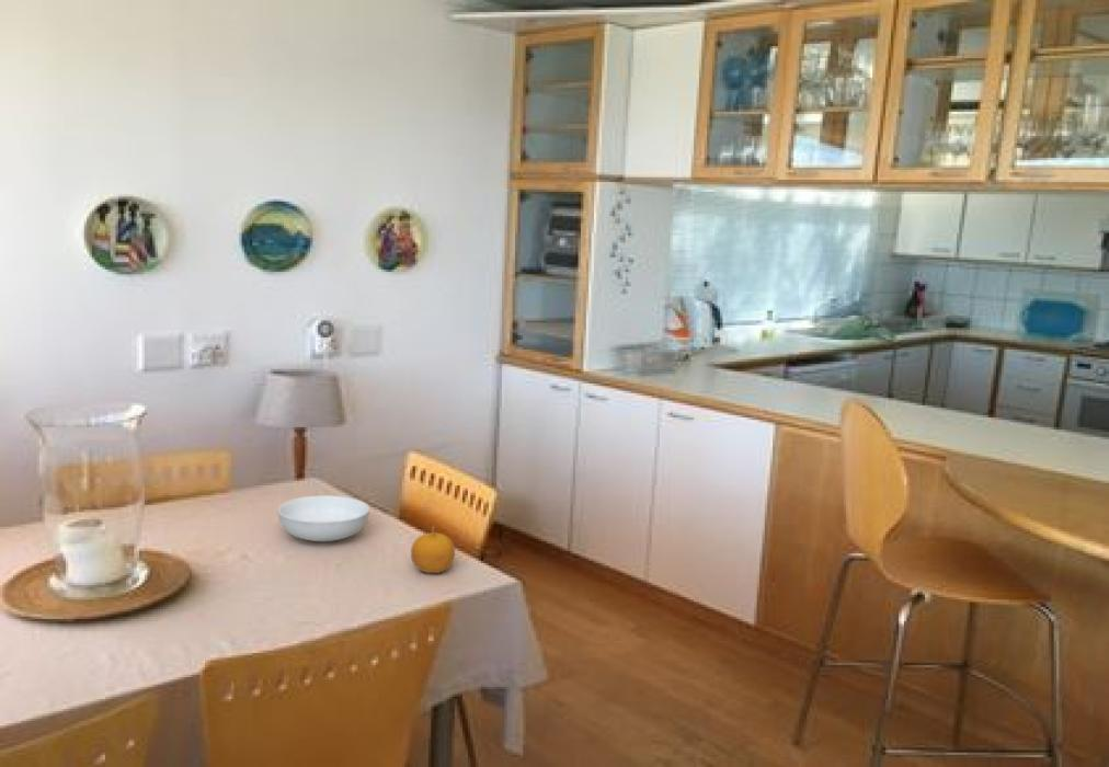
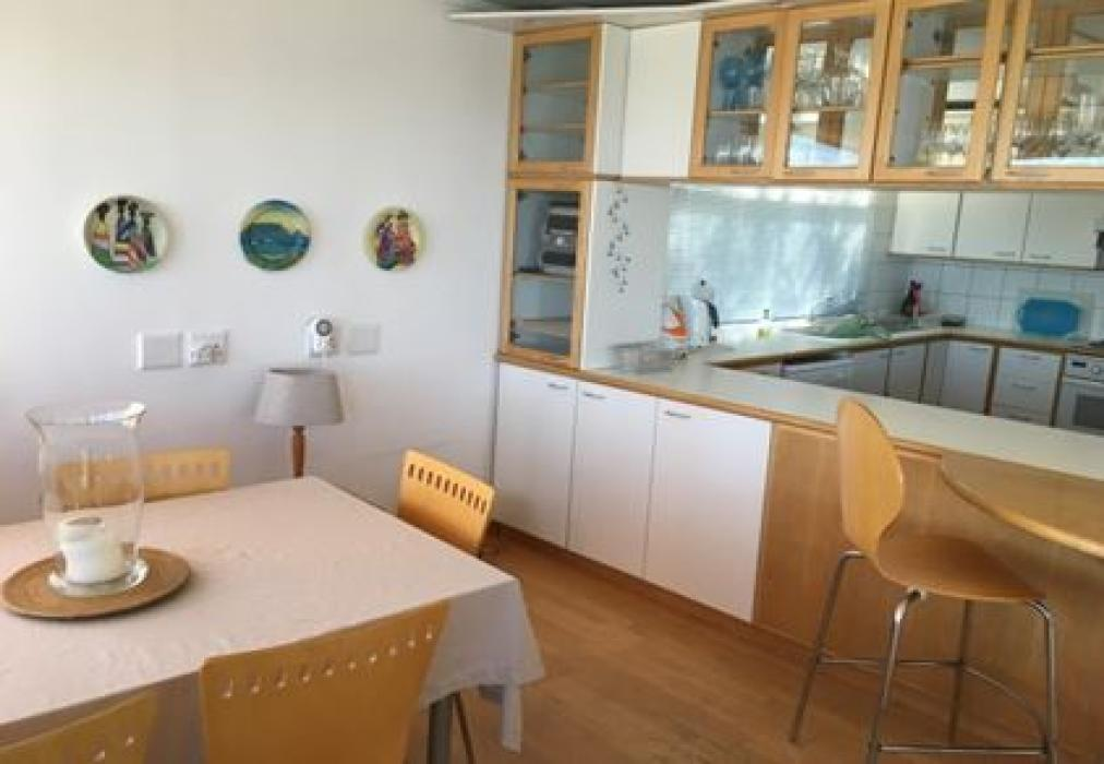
- serving bowl (323, 522)
- fruit (433, 548)
